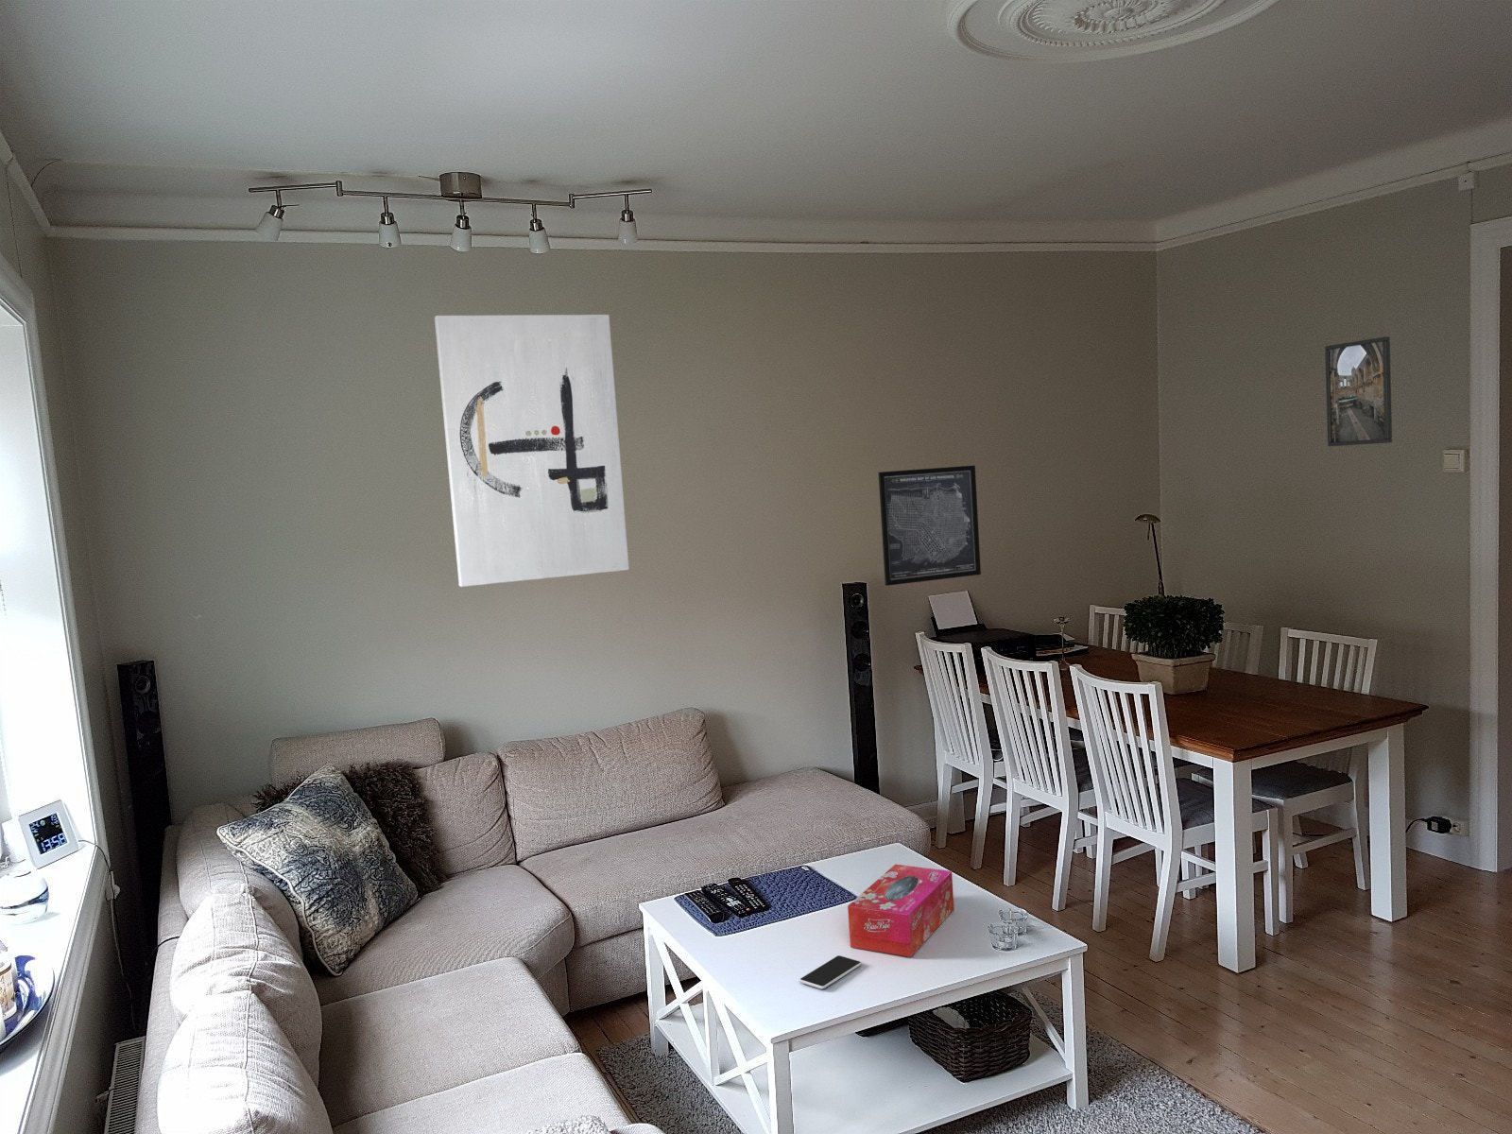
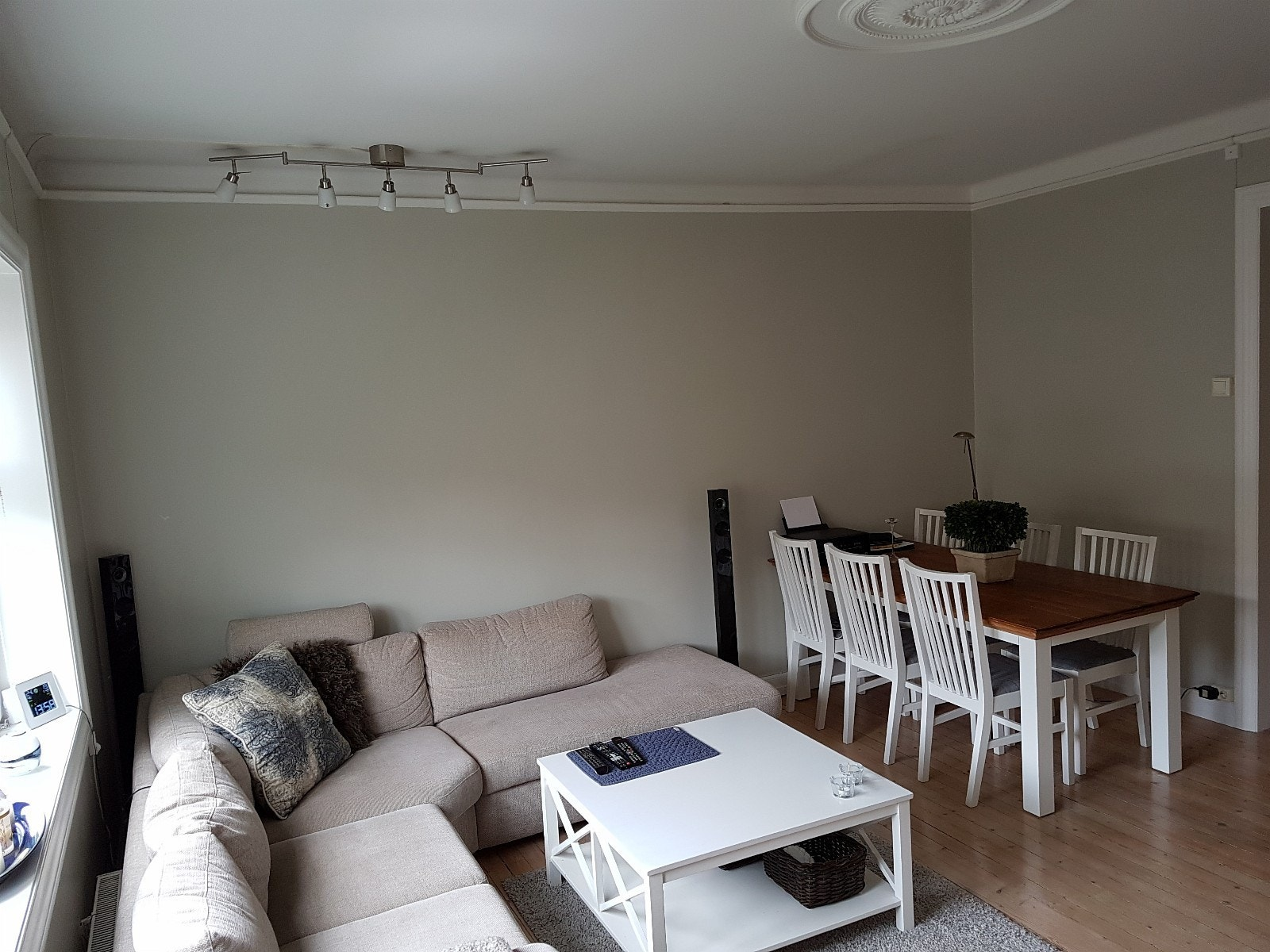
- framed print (1357, 393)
- wall art (930, 524)
- smartphone (831, 972)
- tissue box (902, 908)
- wall art (535, 448)
